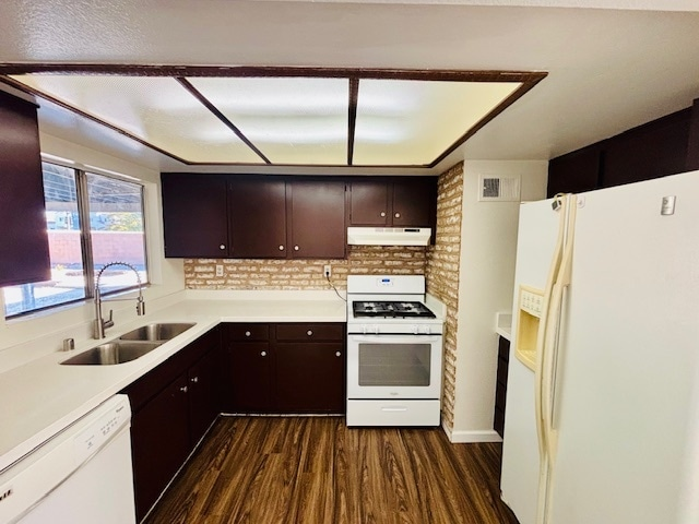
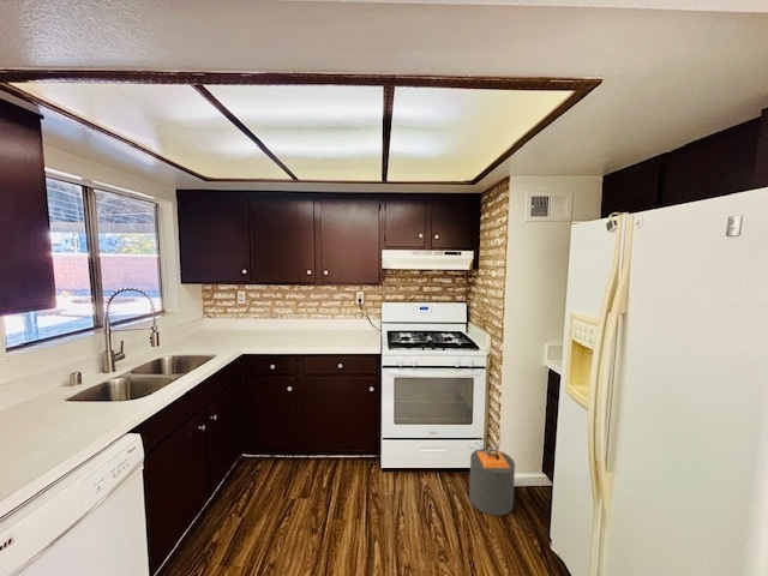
+ trash can (490, 470)
